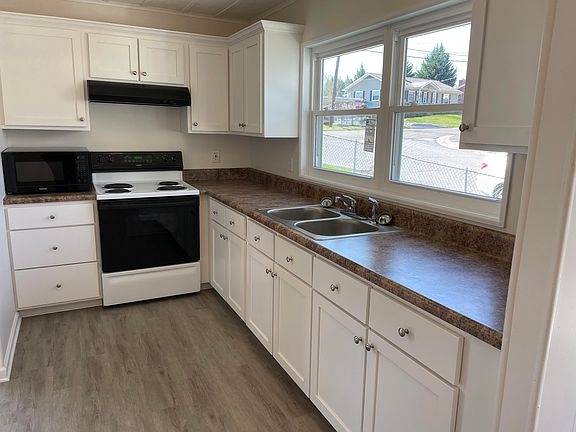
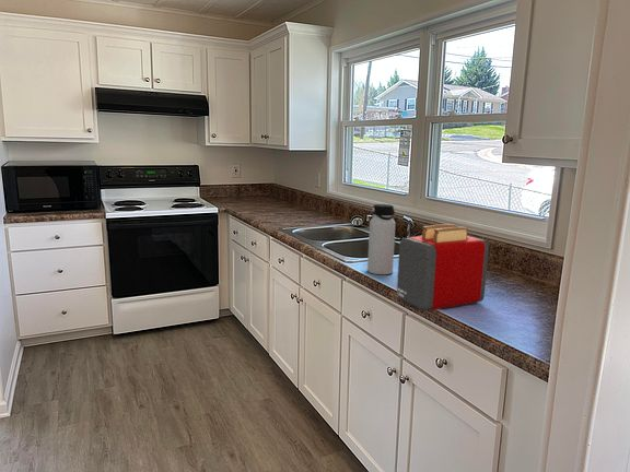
+ water bottle (381, 238)
+ toaster (443, 263)
